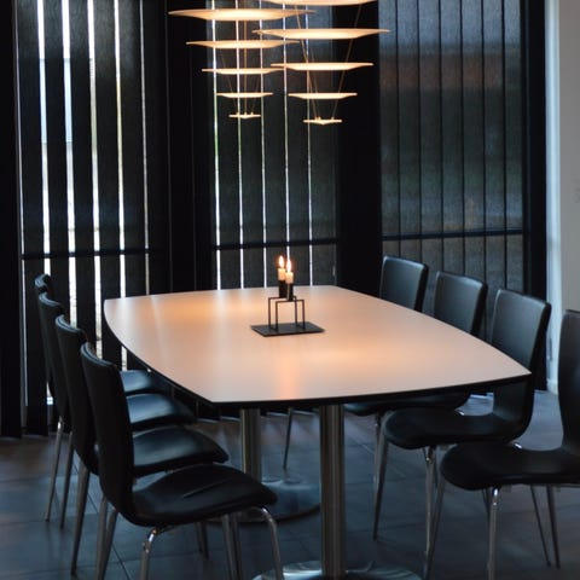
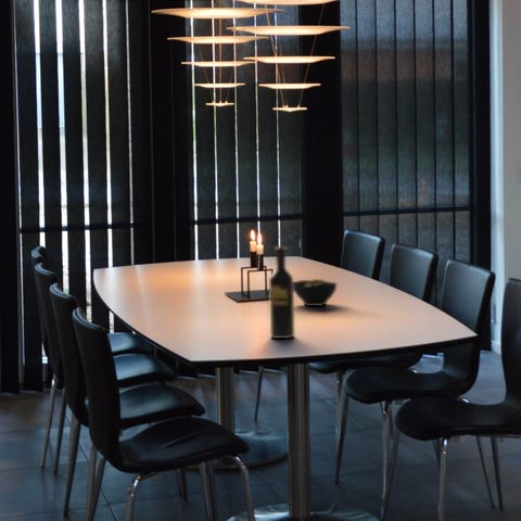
+ wine bottle (281, 292)
+ bowl (315, 292)
